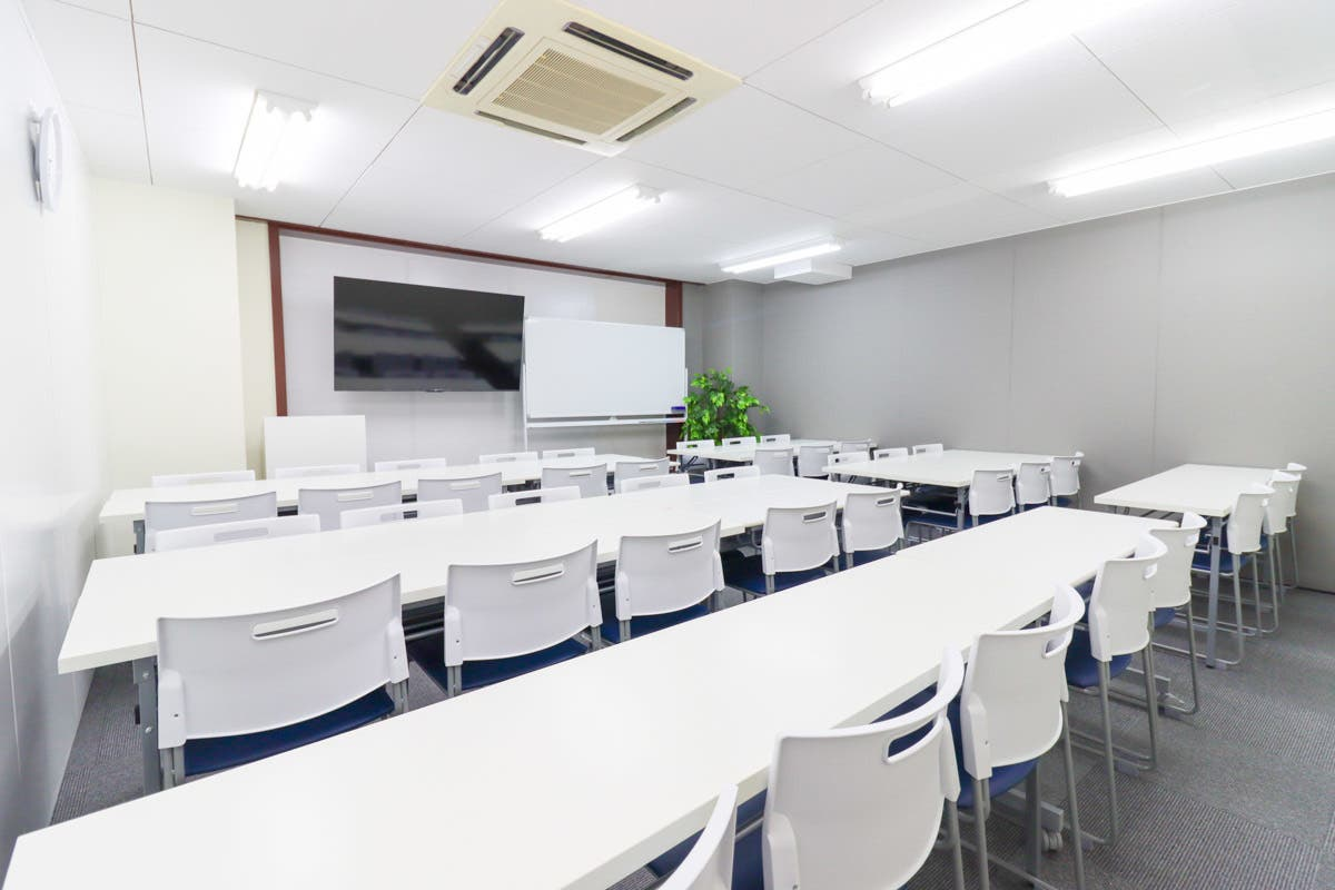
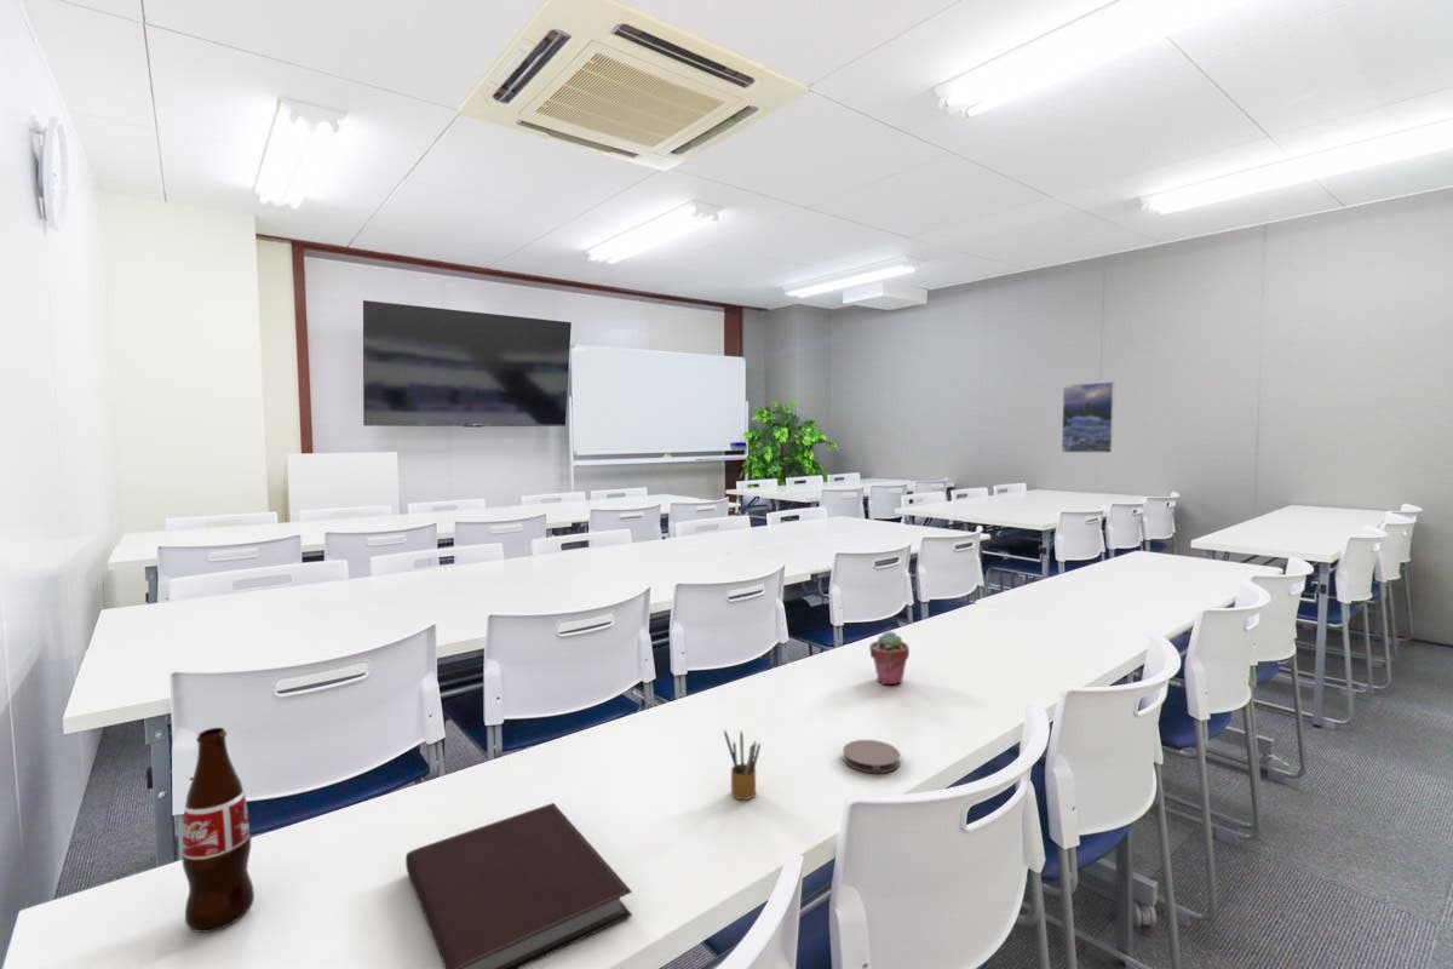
+ pencil box (741, 763)
+ coaster (871, 755)
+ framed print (1087, 418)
+ bottle (216, 825)
+ potted succulent (889, 655)
+ notebook (513, 882)
